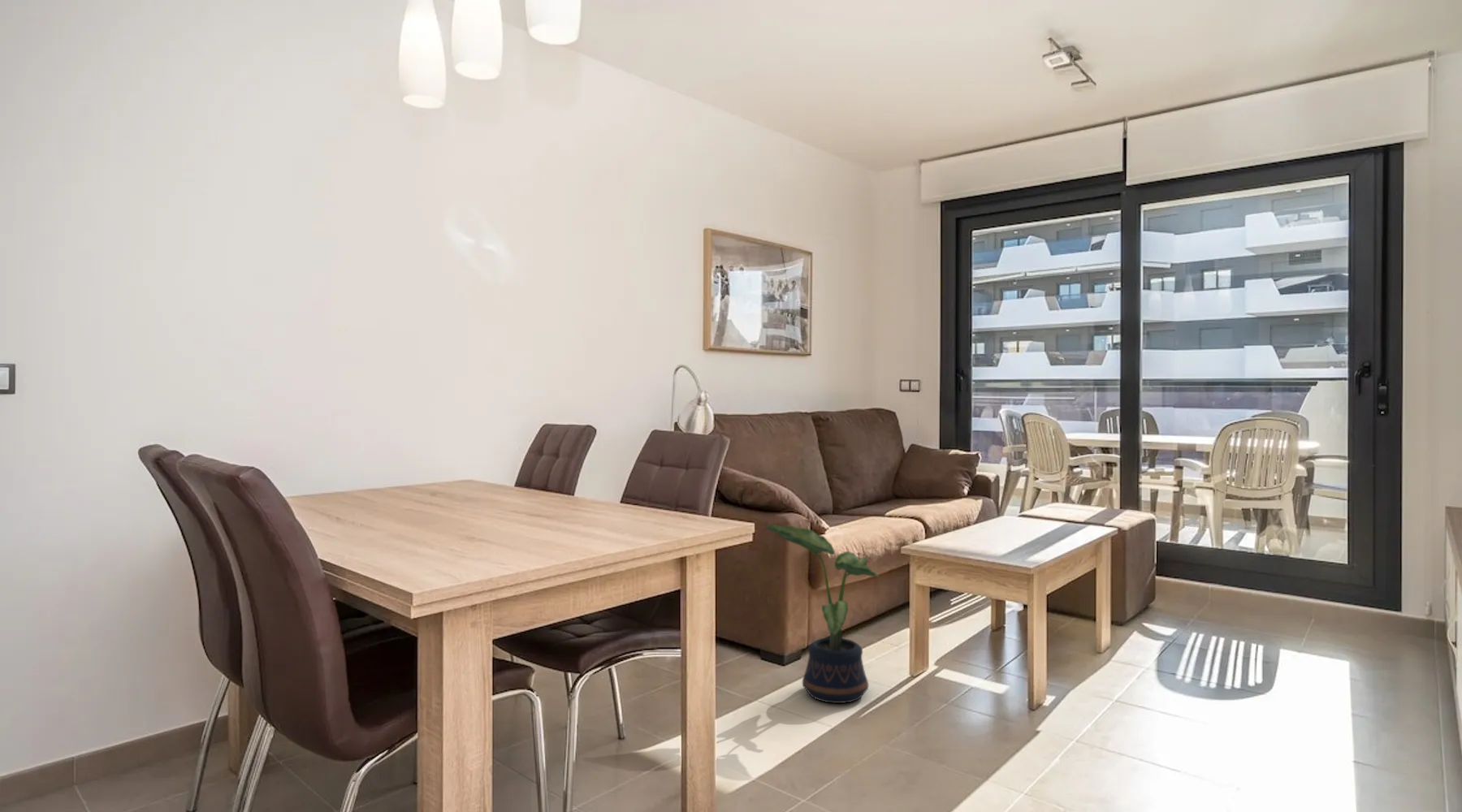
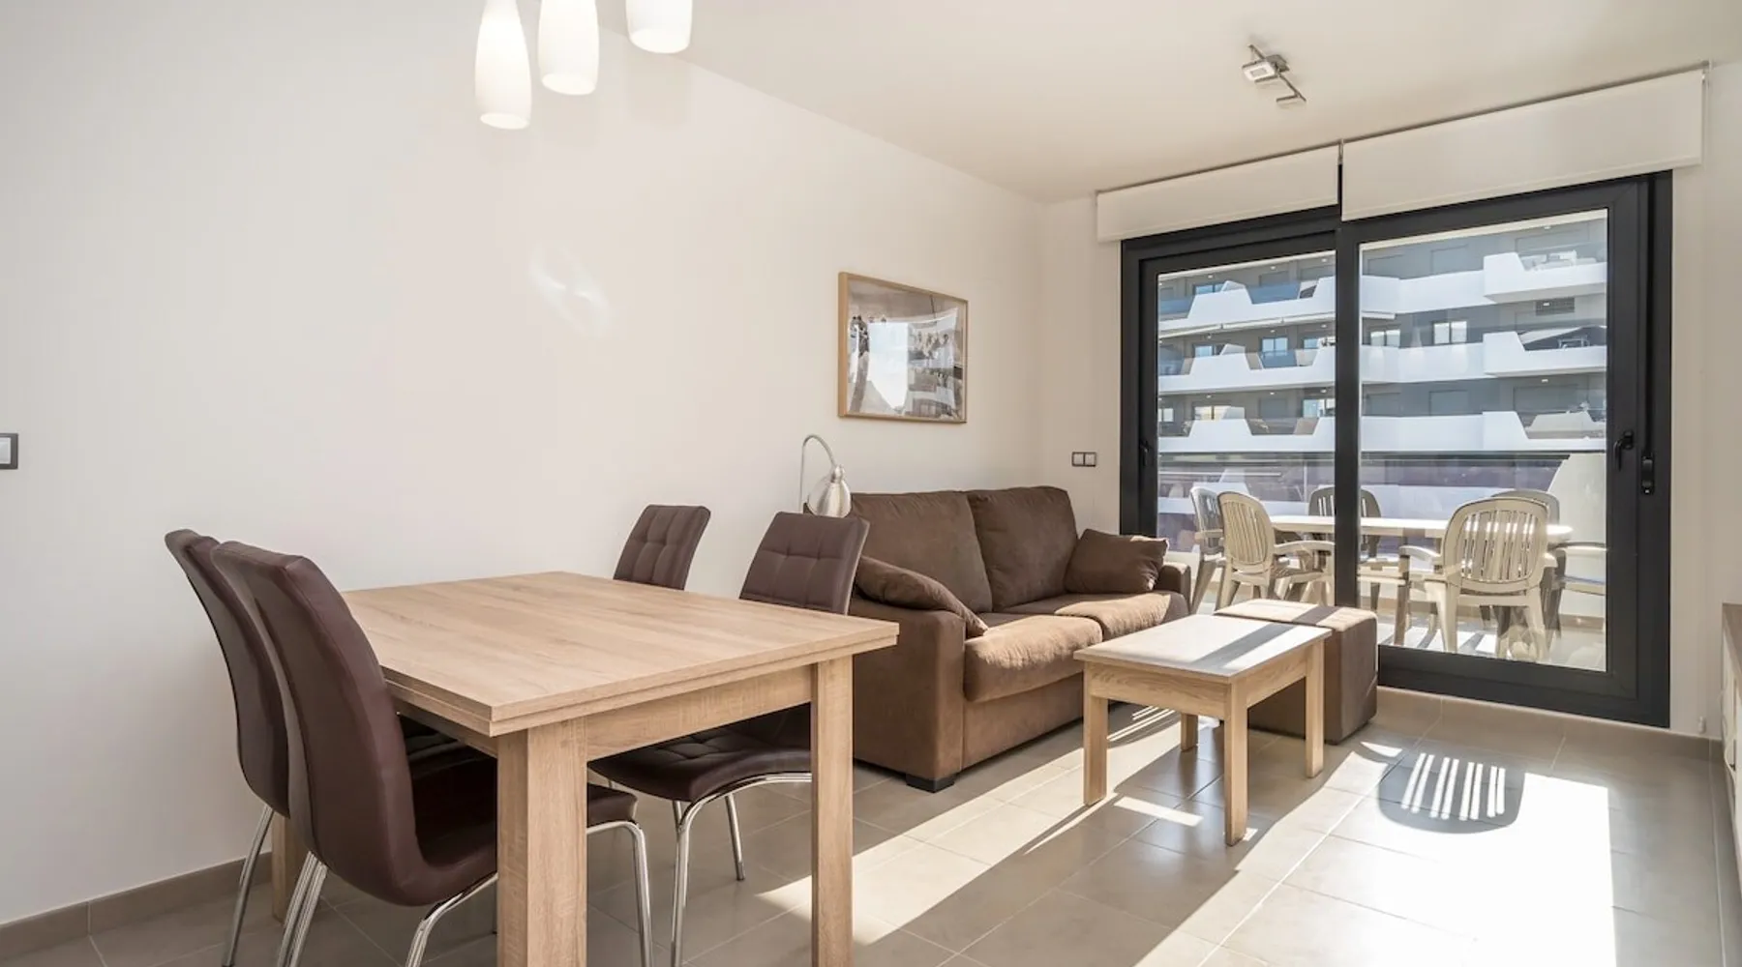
- potted plant (838, 607)
